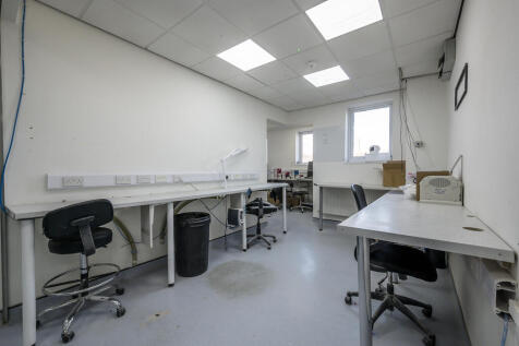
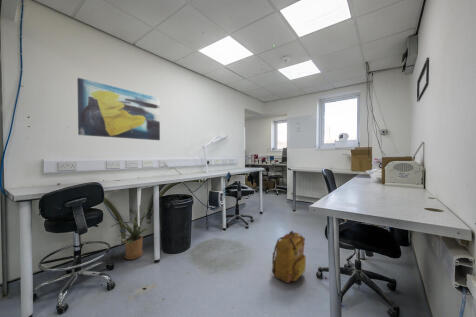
+ house plant (131, 233)
+ backpack (289, 252)
+ wall art (124, 113)
